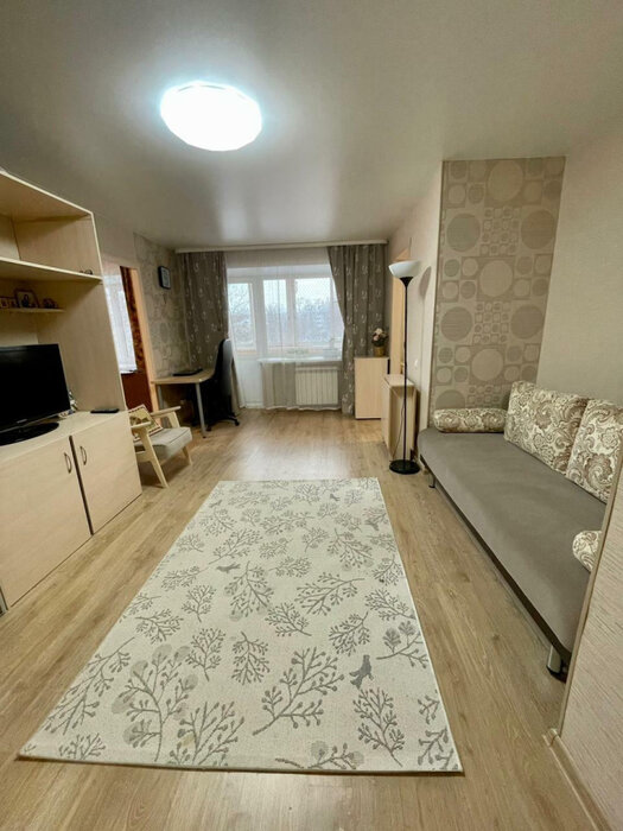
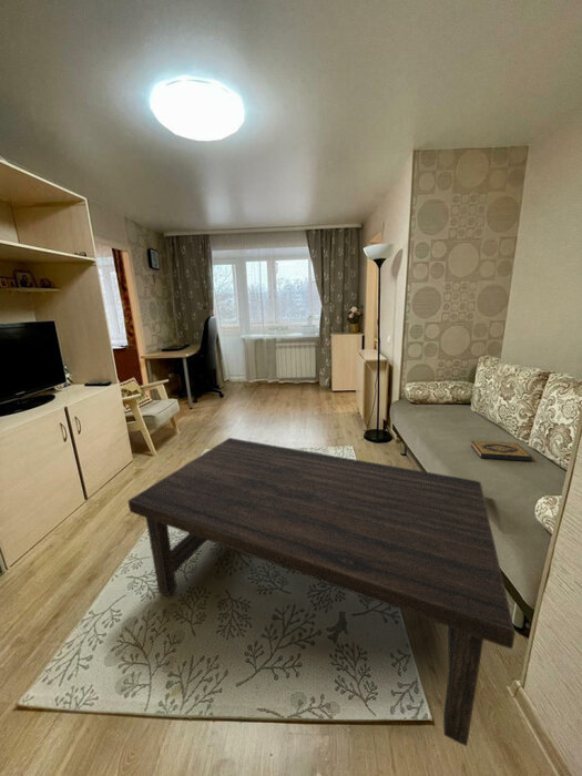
+ hardback book (499, 450)
+ coffee table (308, 539)
